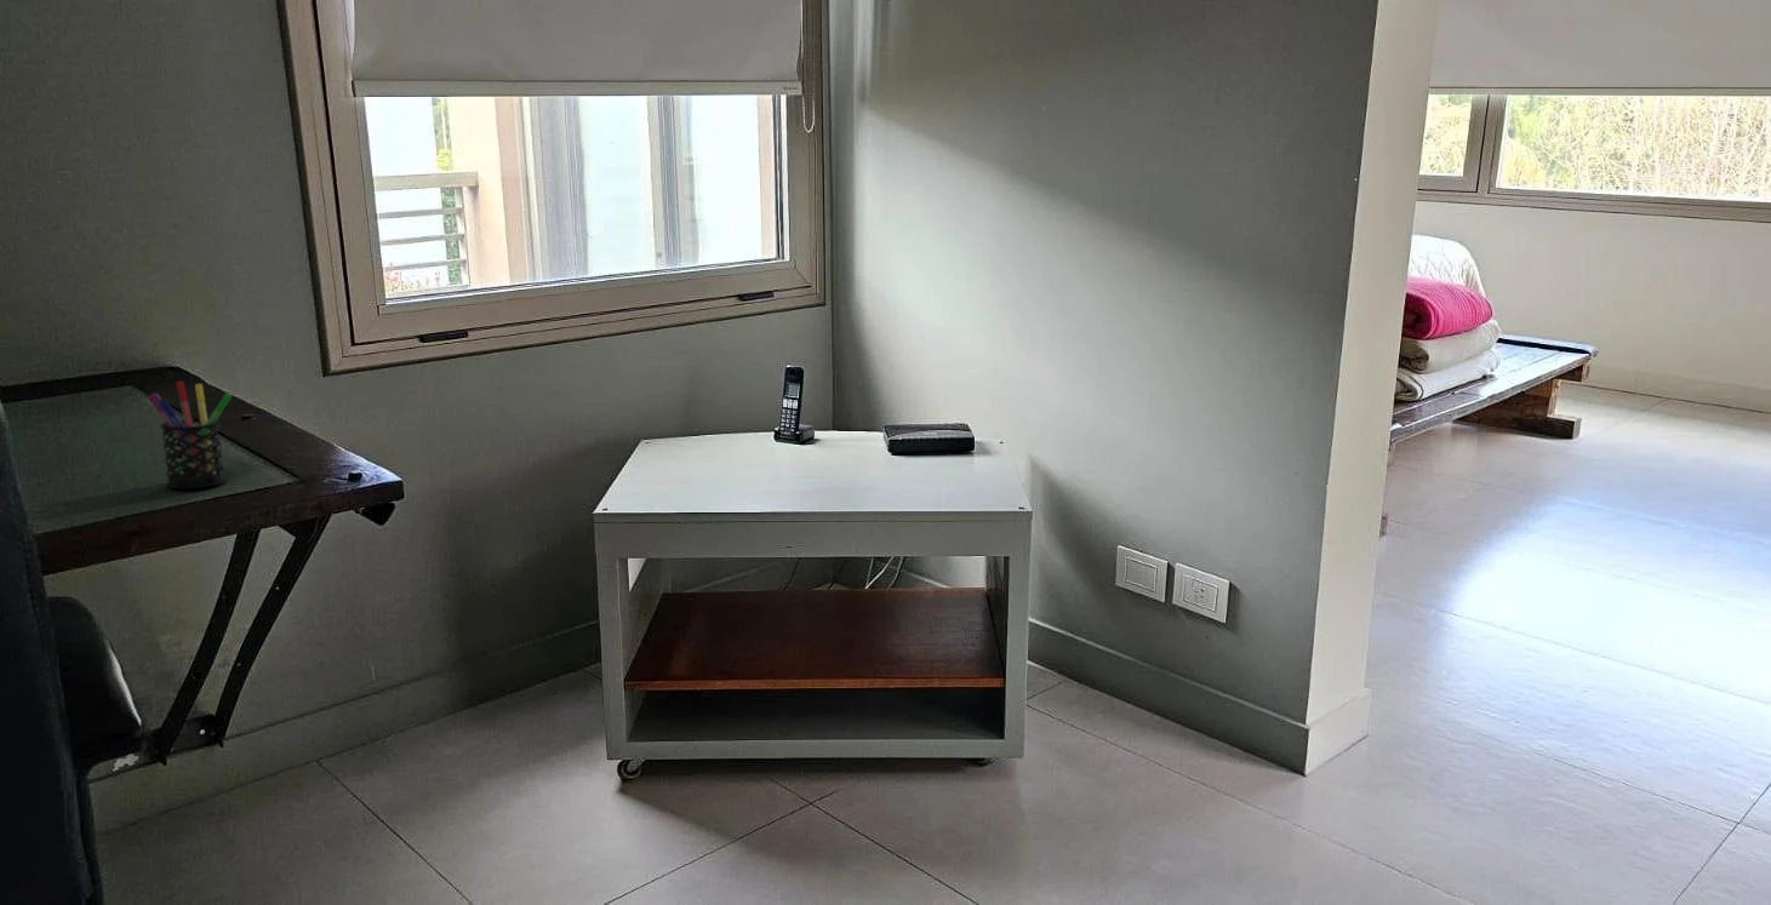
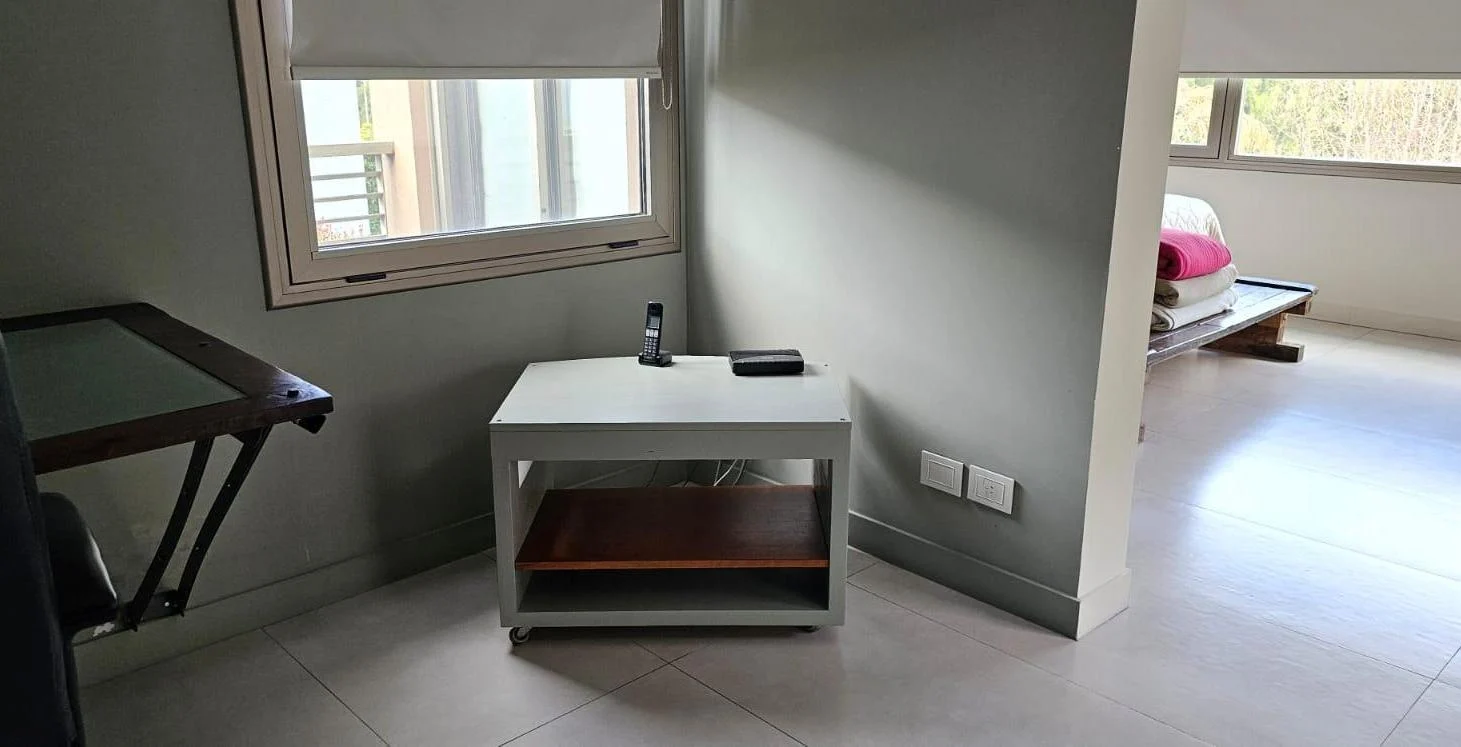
- pen holder (196, 430)
